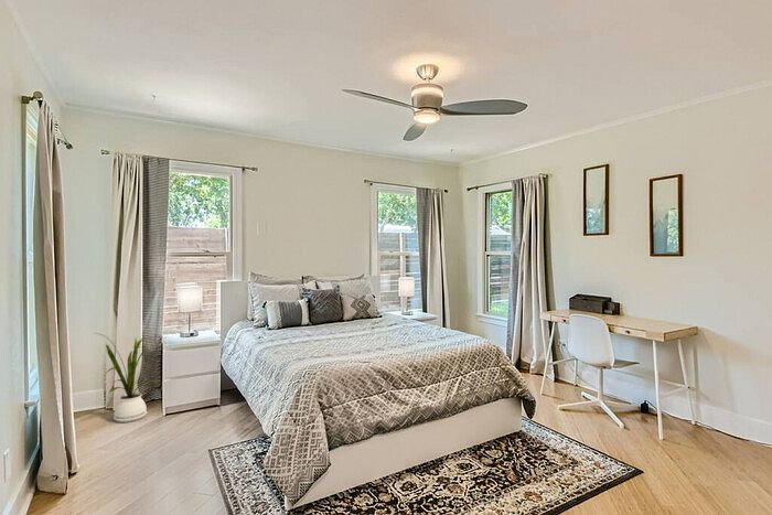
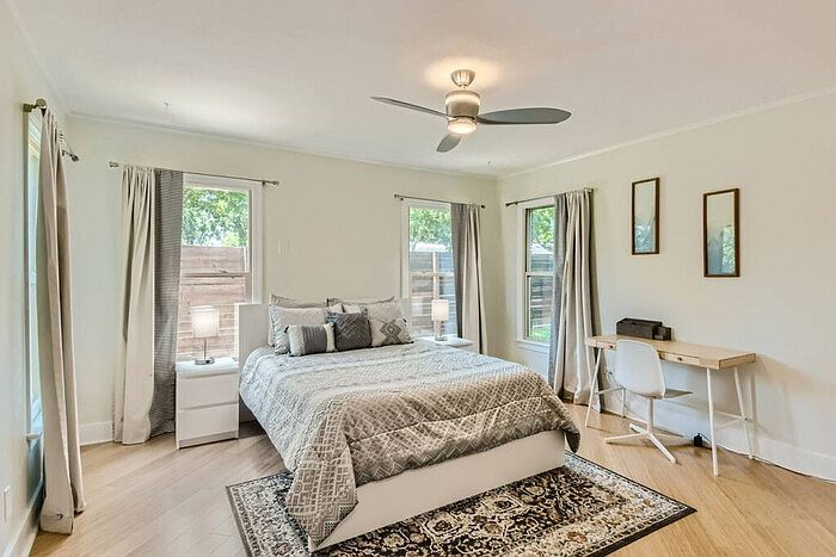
- house plant (126, 374)
